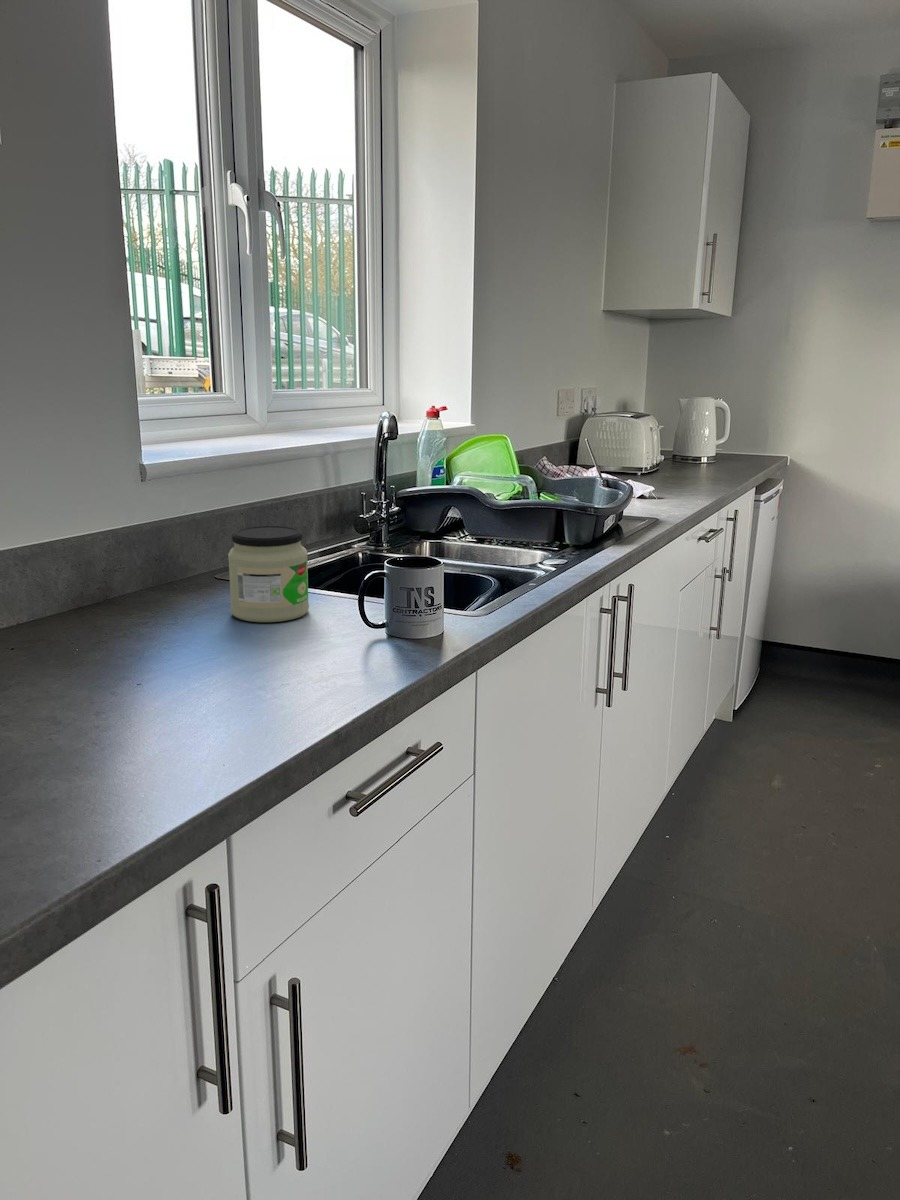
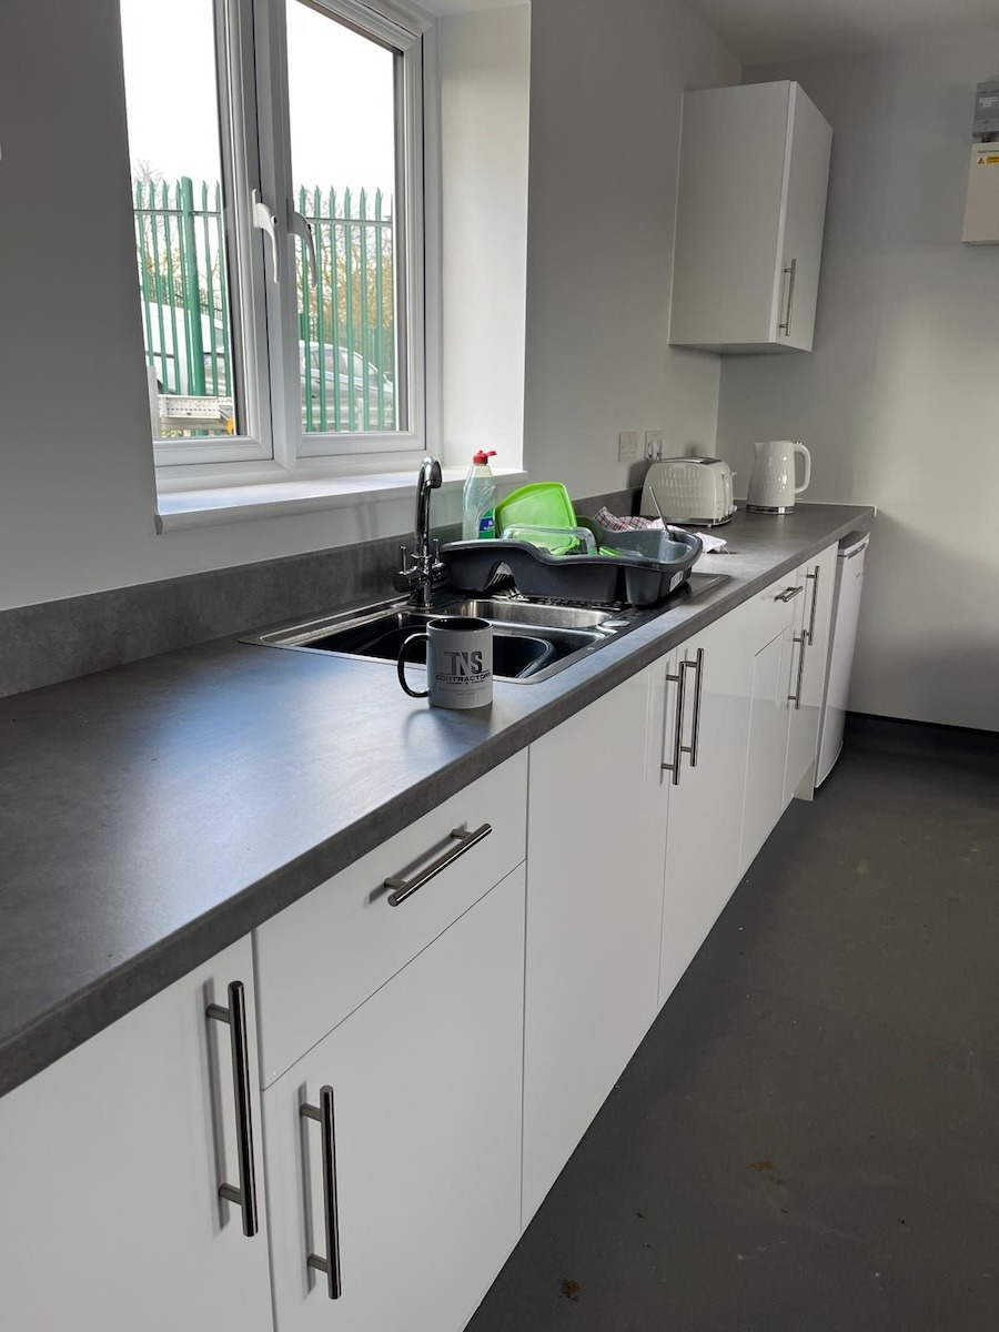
- jar (268, 572)
